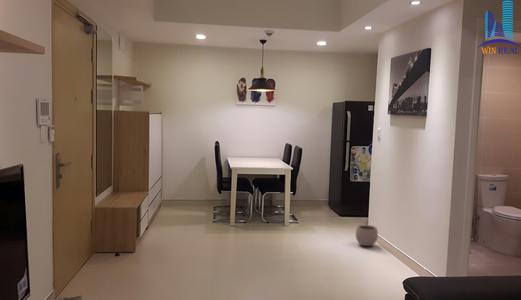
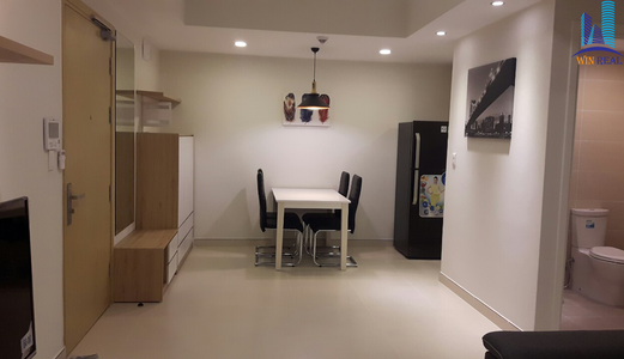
- plant pot (366, 232)
